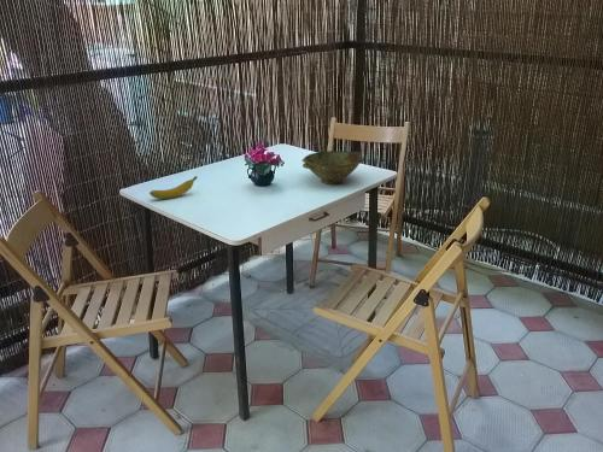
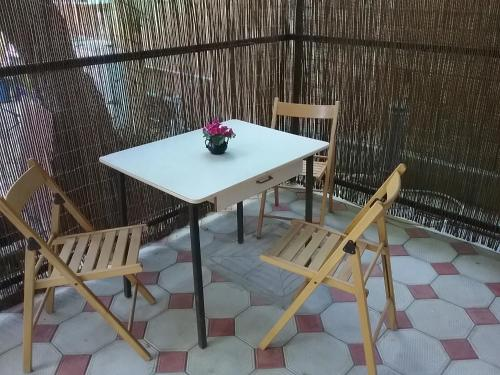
- bowl (332, 169)
- banana (174, 188)
